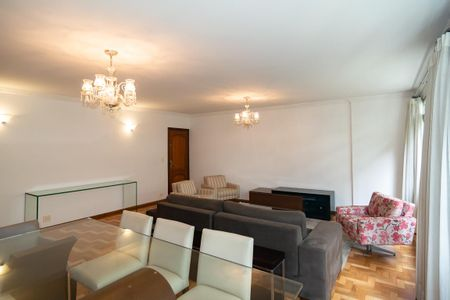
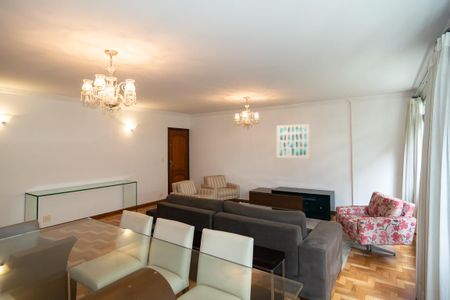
+ wall art (292, 141)
